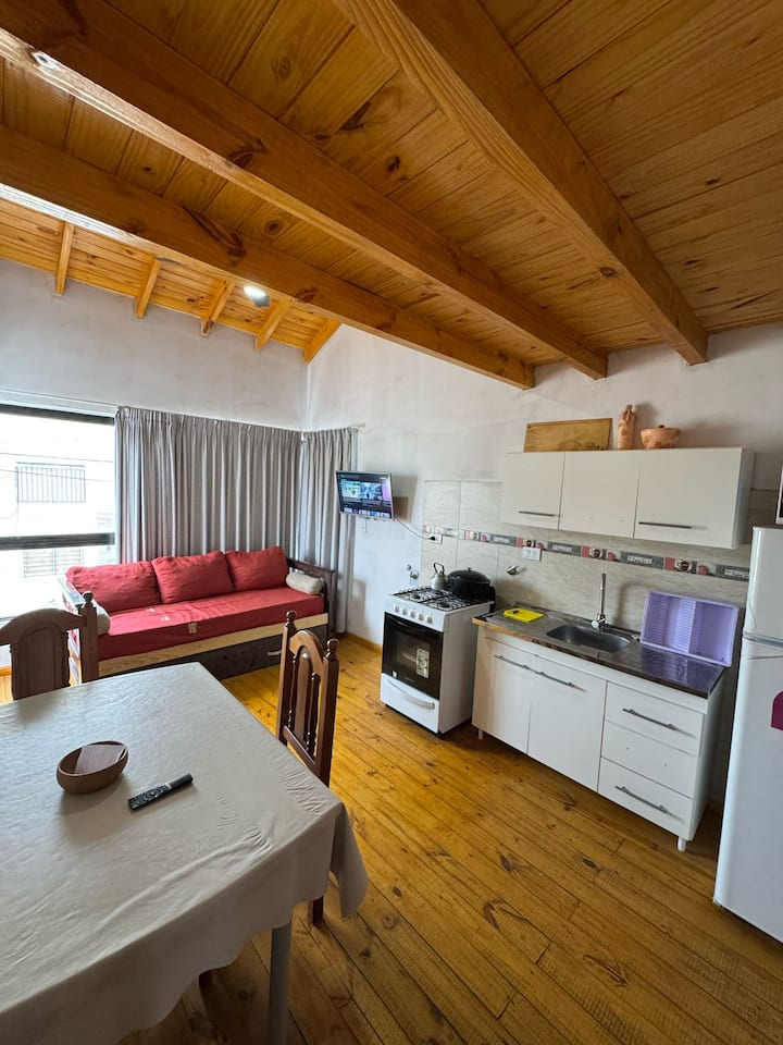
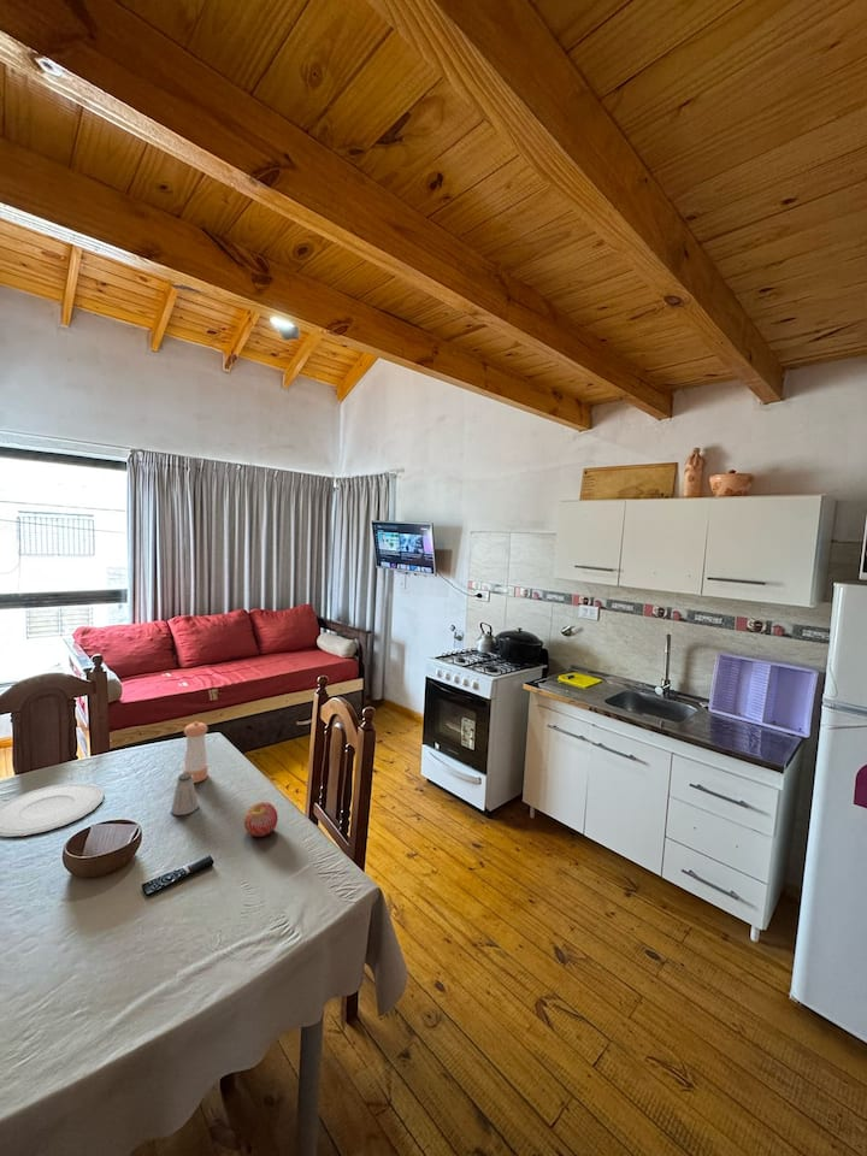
+ saltshaker (184, 791)
+ plate (47, 807)
+ apple (260, 818)
+ pepper shaker (195, 749)
